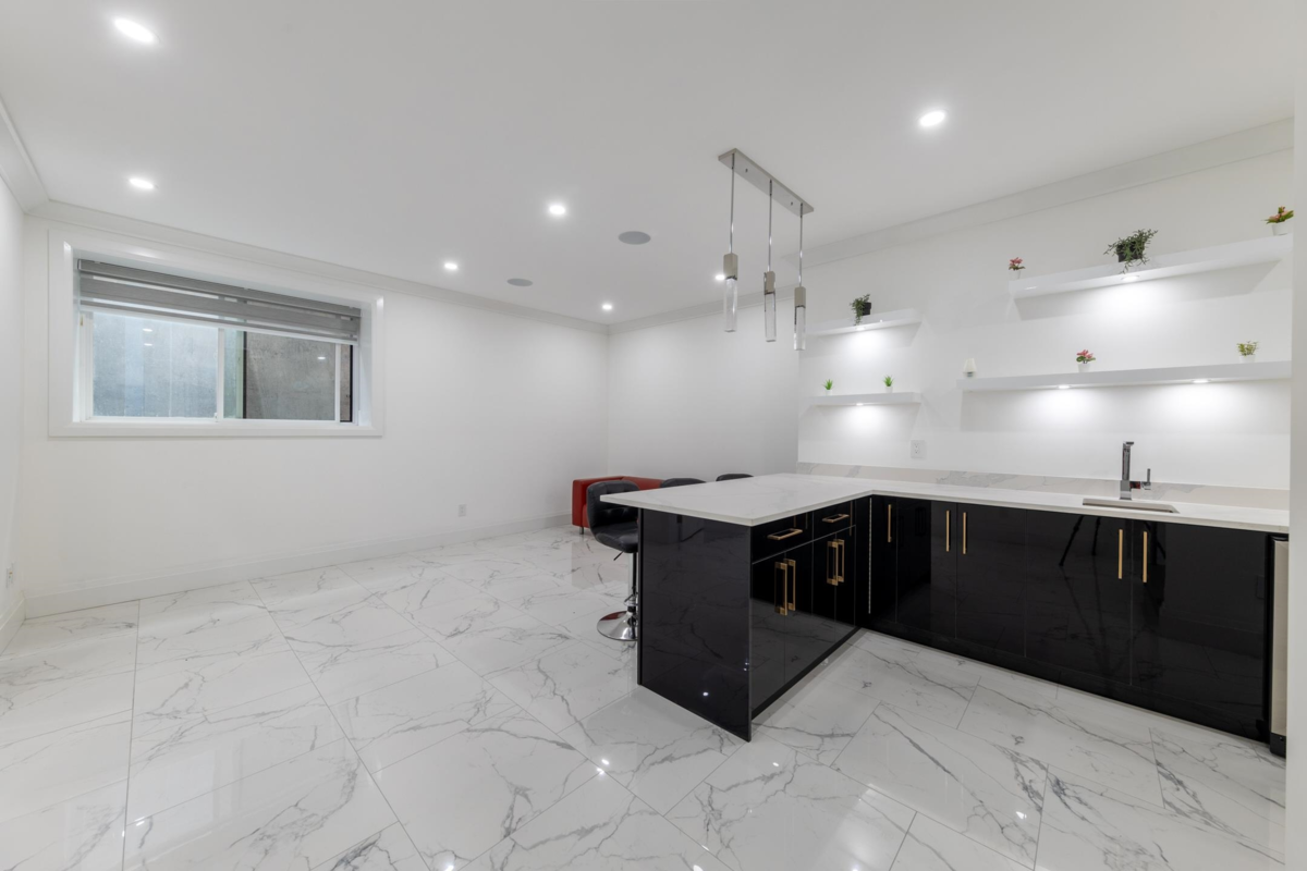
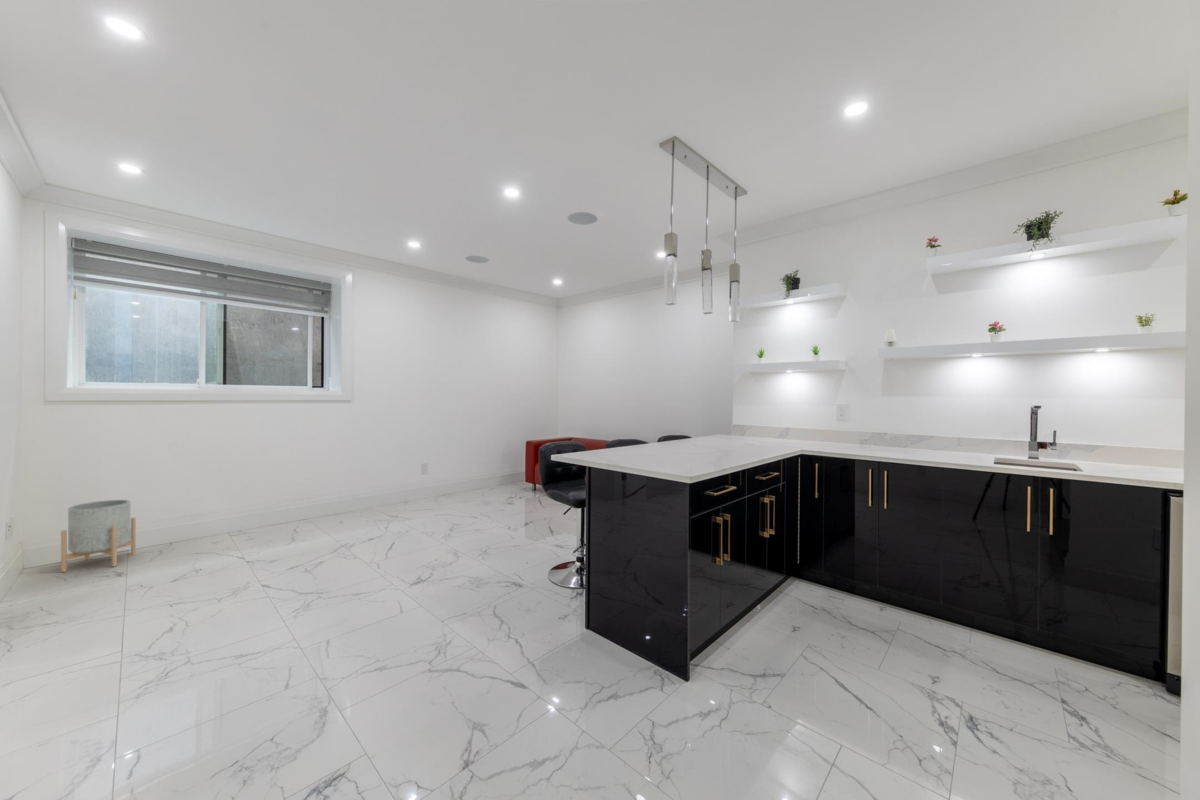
+ planter (100, 533)
